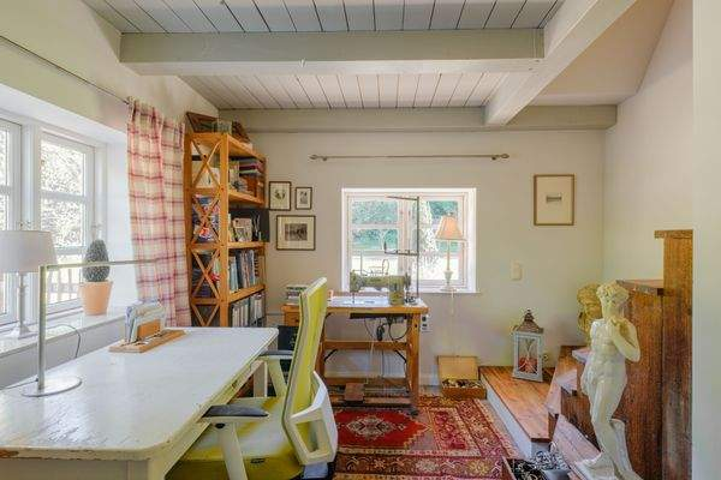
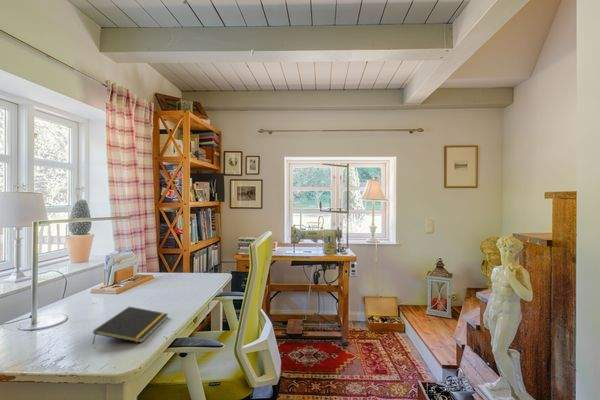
+ notepad (134, 322)
